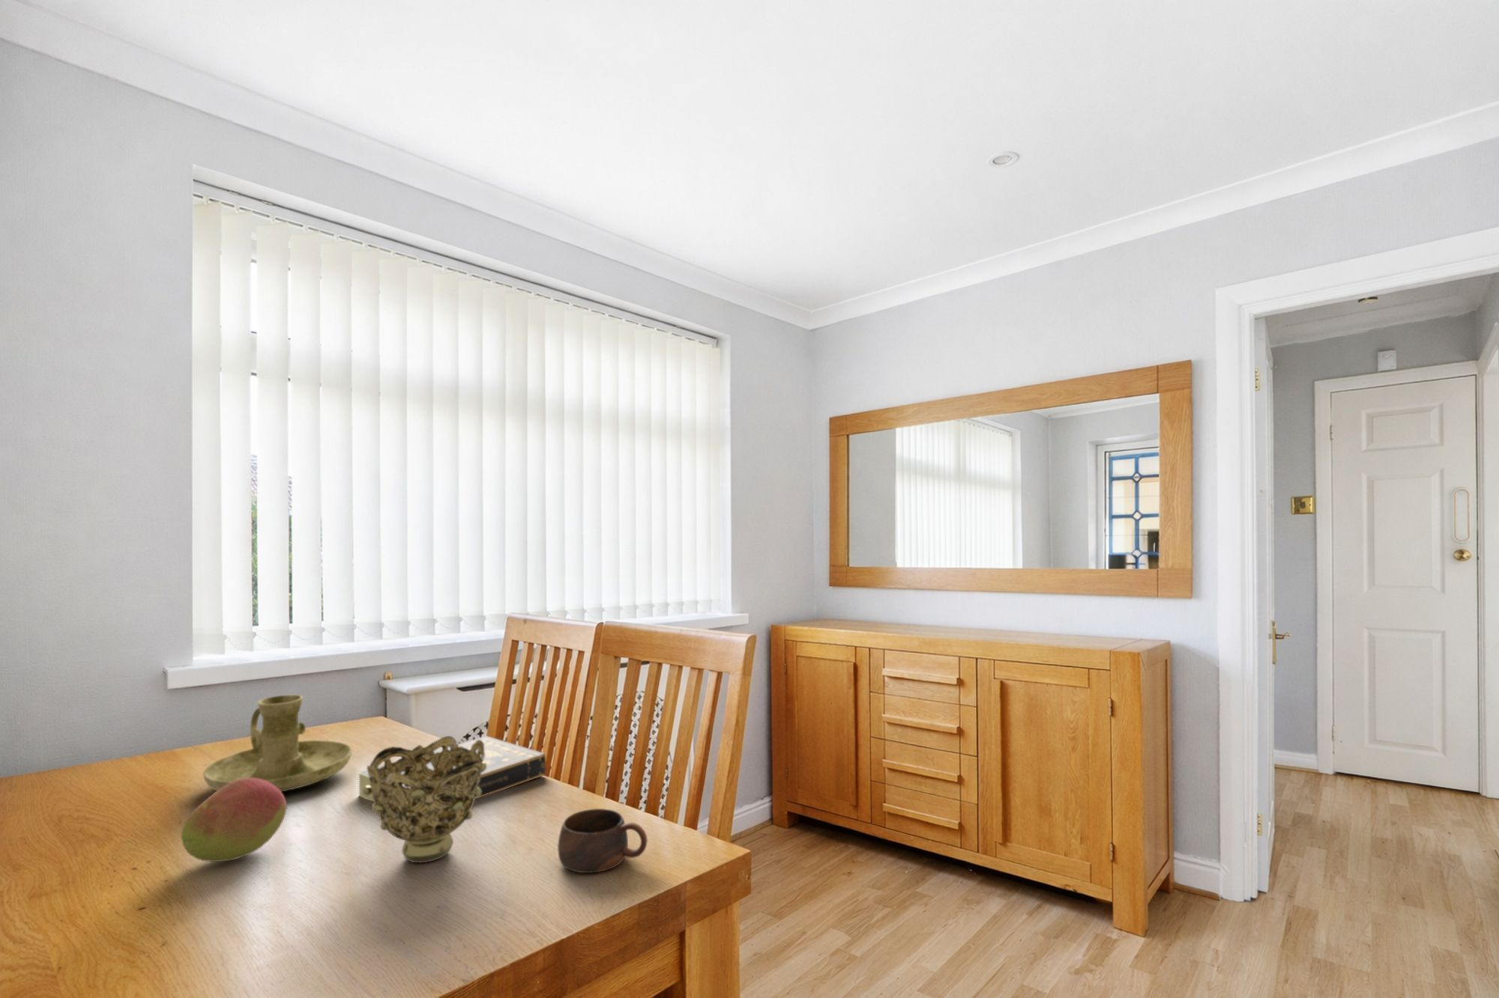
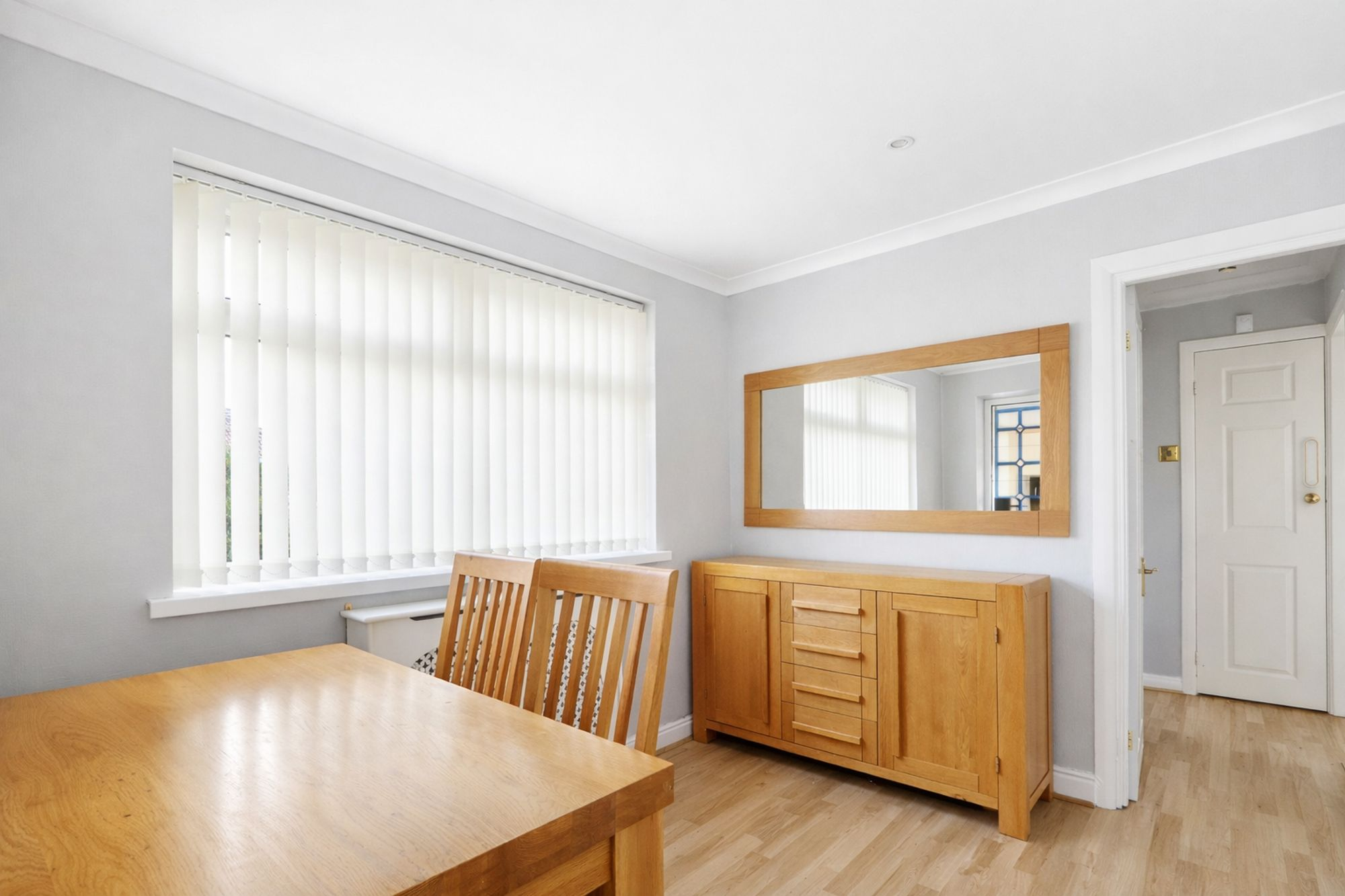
- cup (602, 842)
- decorative bowl (427, 803)
- book (455, 767)
- candle holder (275, 737)
- fruit (237, 819)
